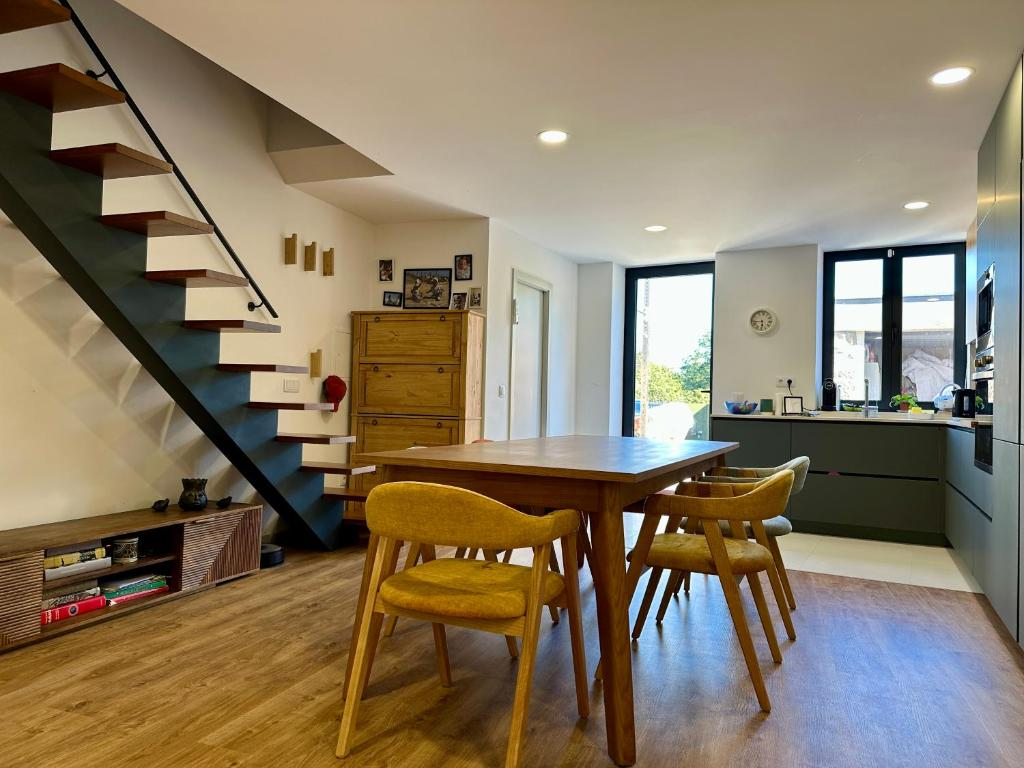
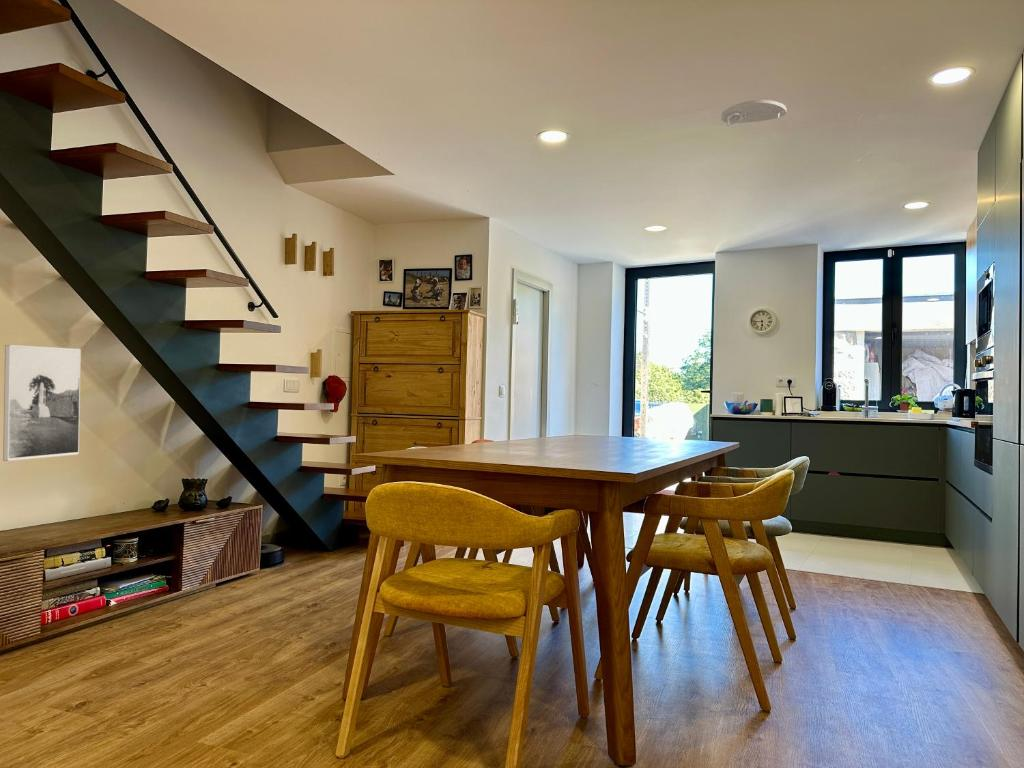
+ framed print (43, 402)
+ smoke detector (753, 115)
